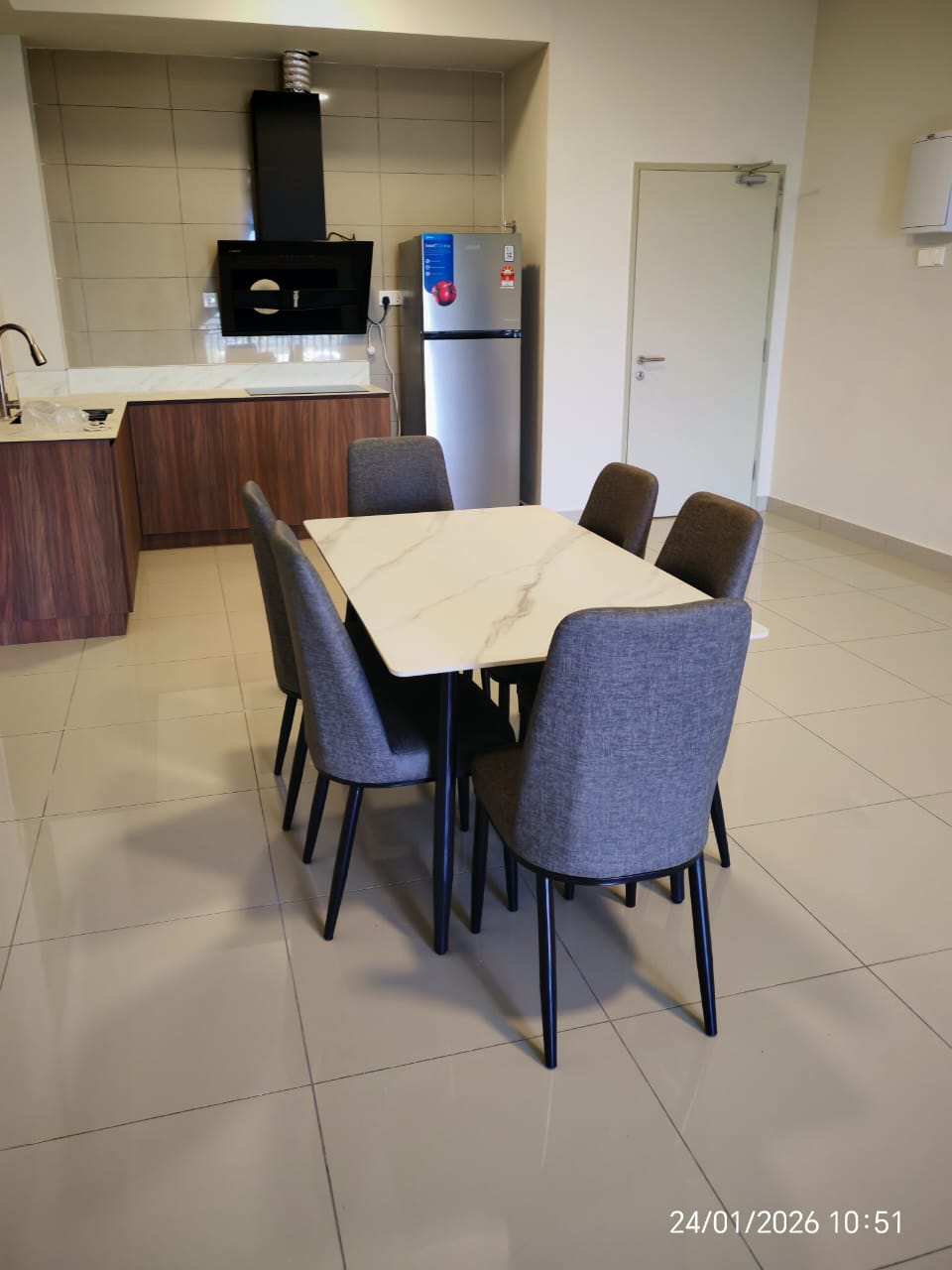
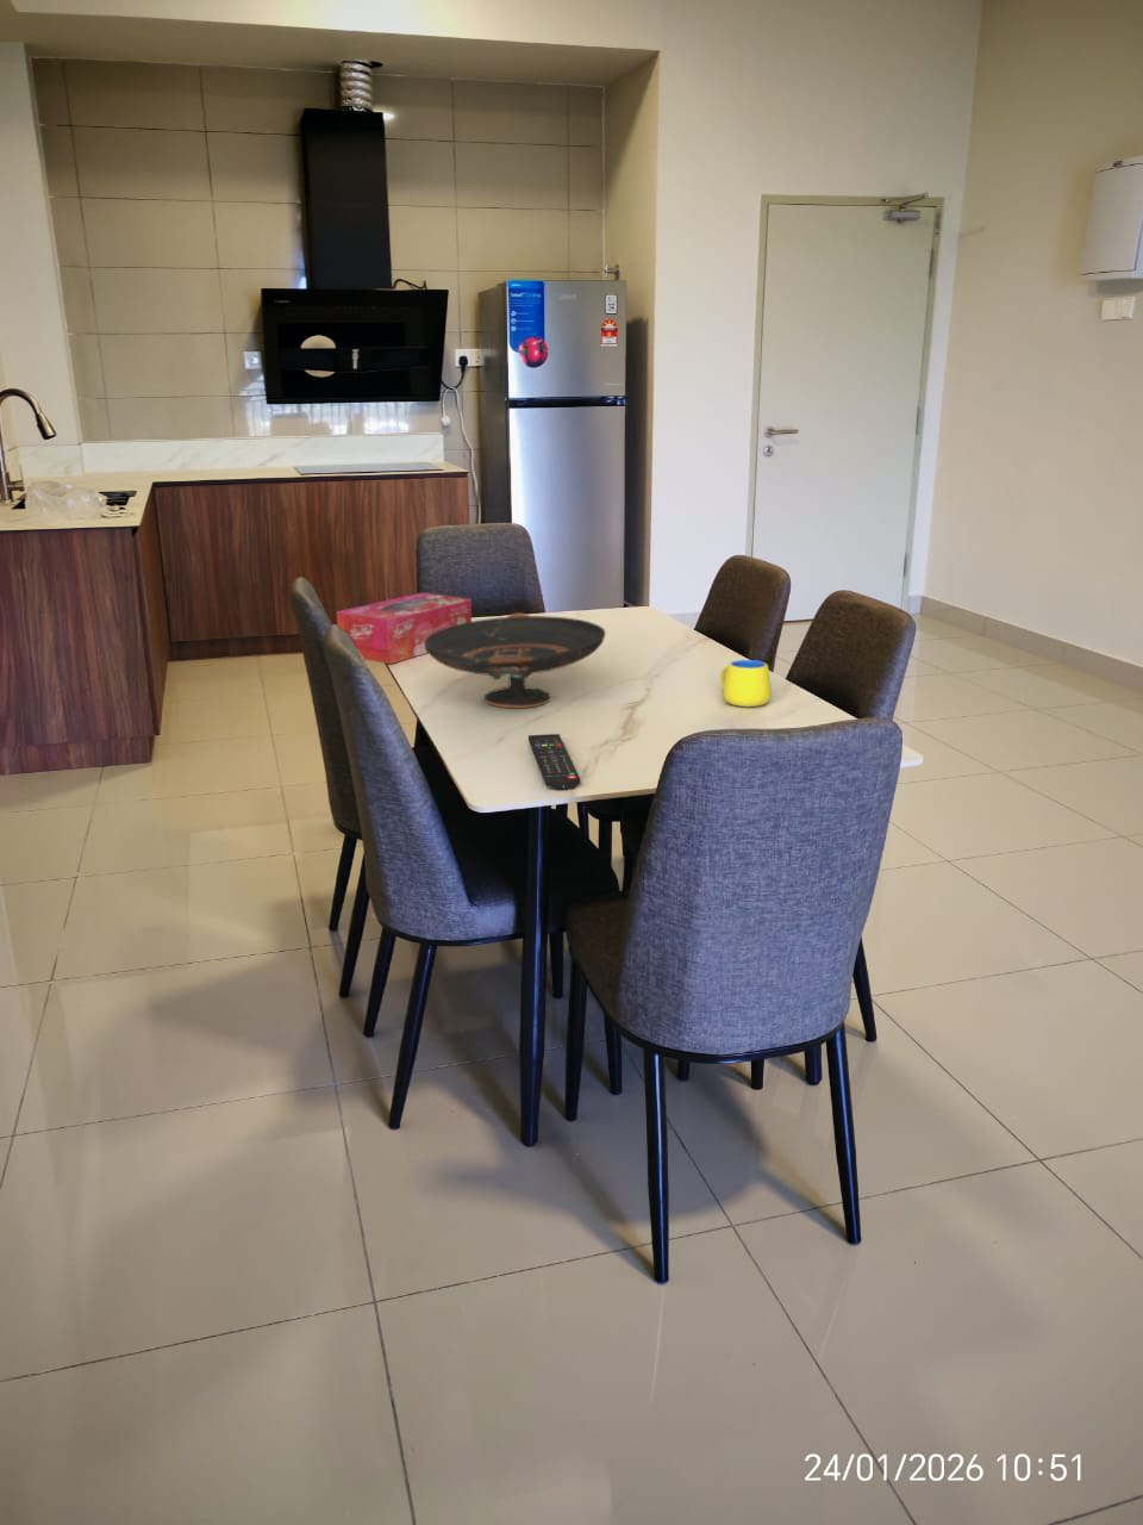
+ tissue box (406, 626)
+ remote control (552, 760)
+ decorative bowl (514, 666)
+ mug (742, 682)
